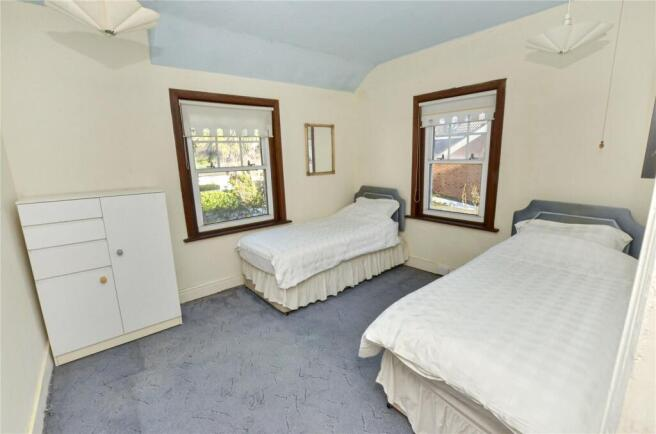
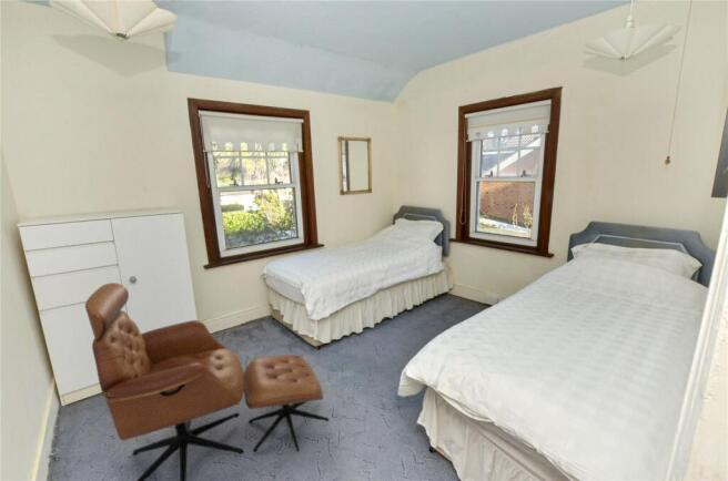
+ chair (226, 362)
